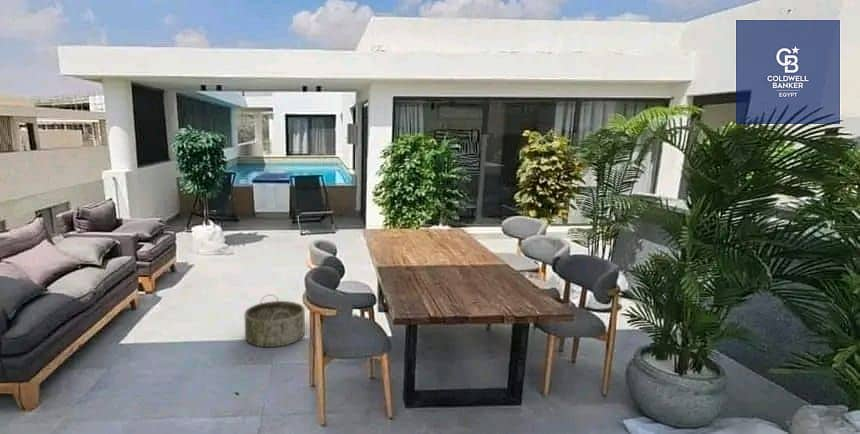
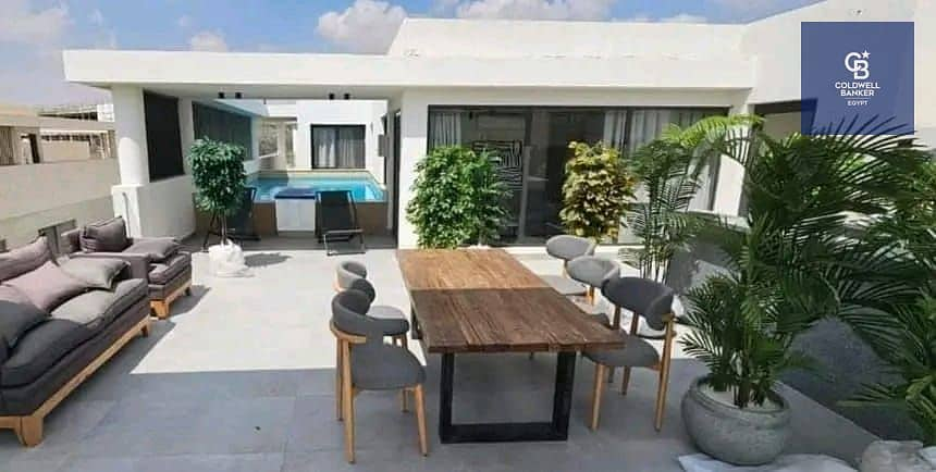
- basket (275, 318)
